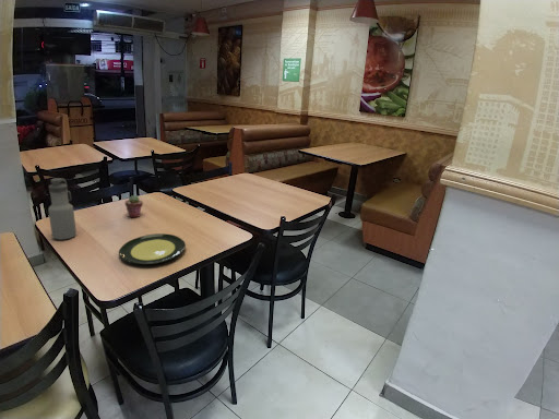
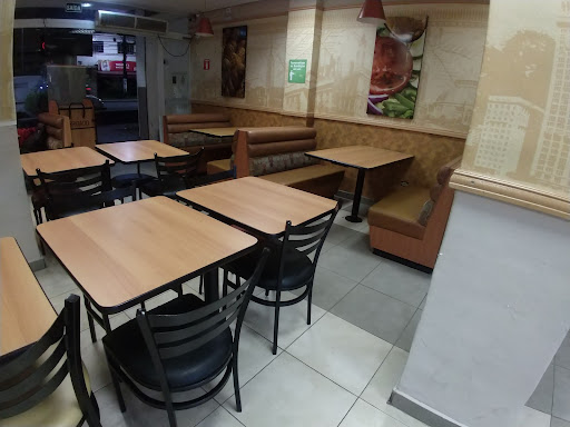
- plate (153, 248)
- potted succulent (133, 205)
- water bottle (61, 207)
